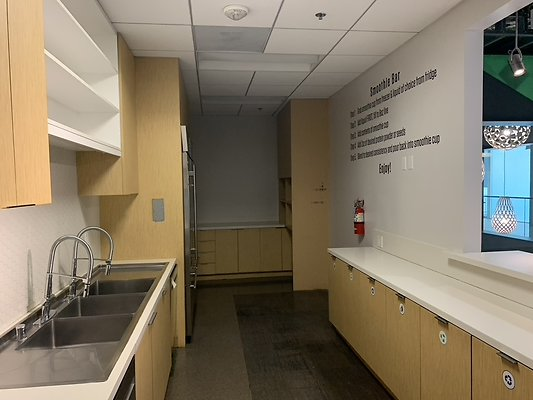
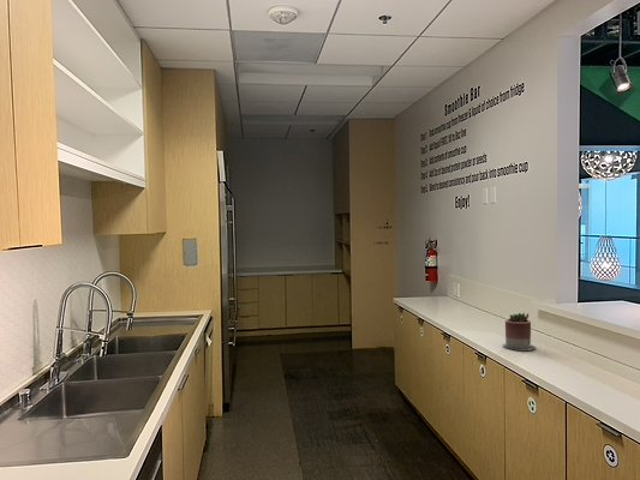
+ succulent planter (519, 329)
